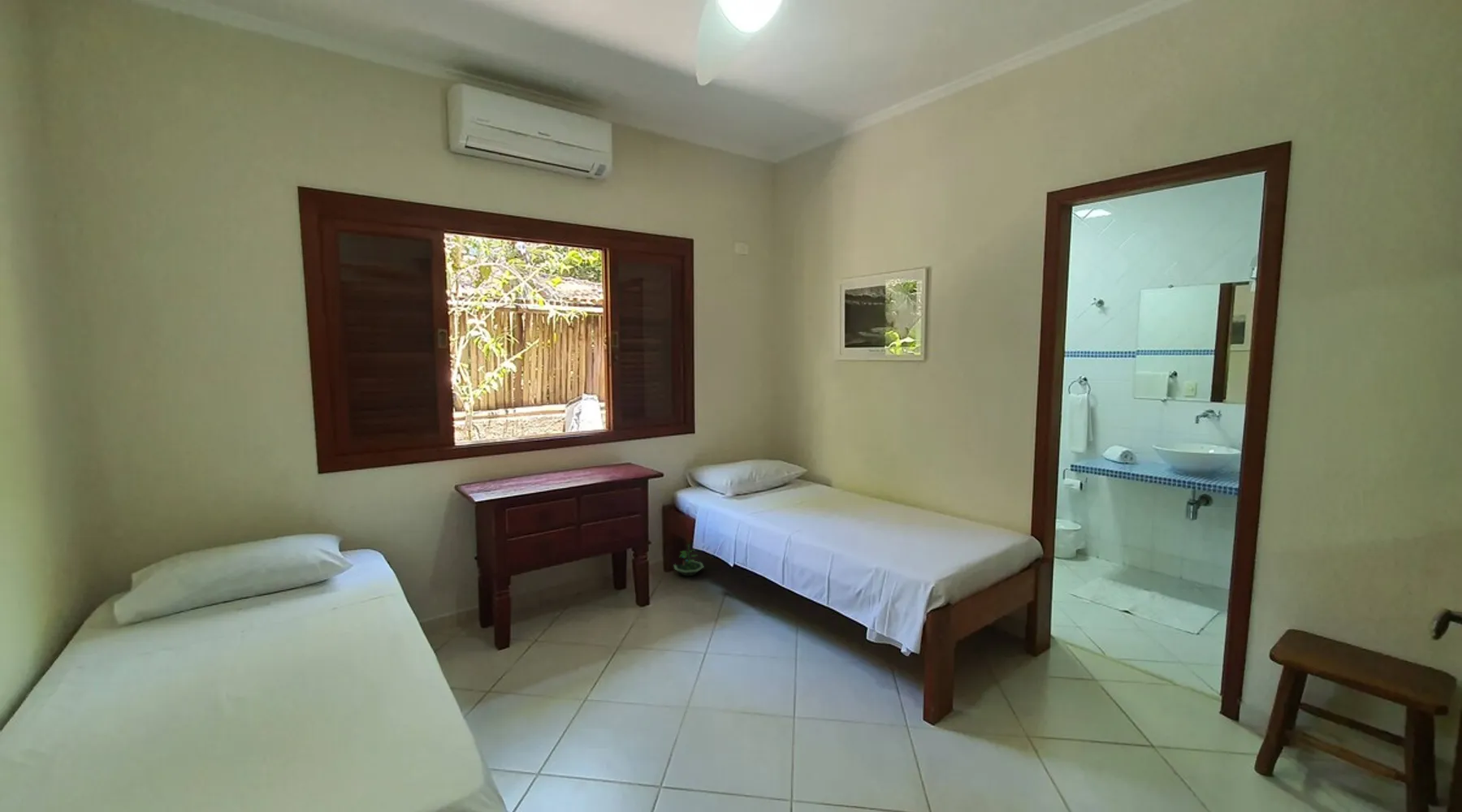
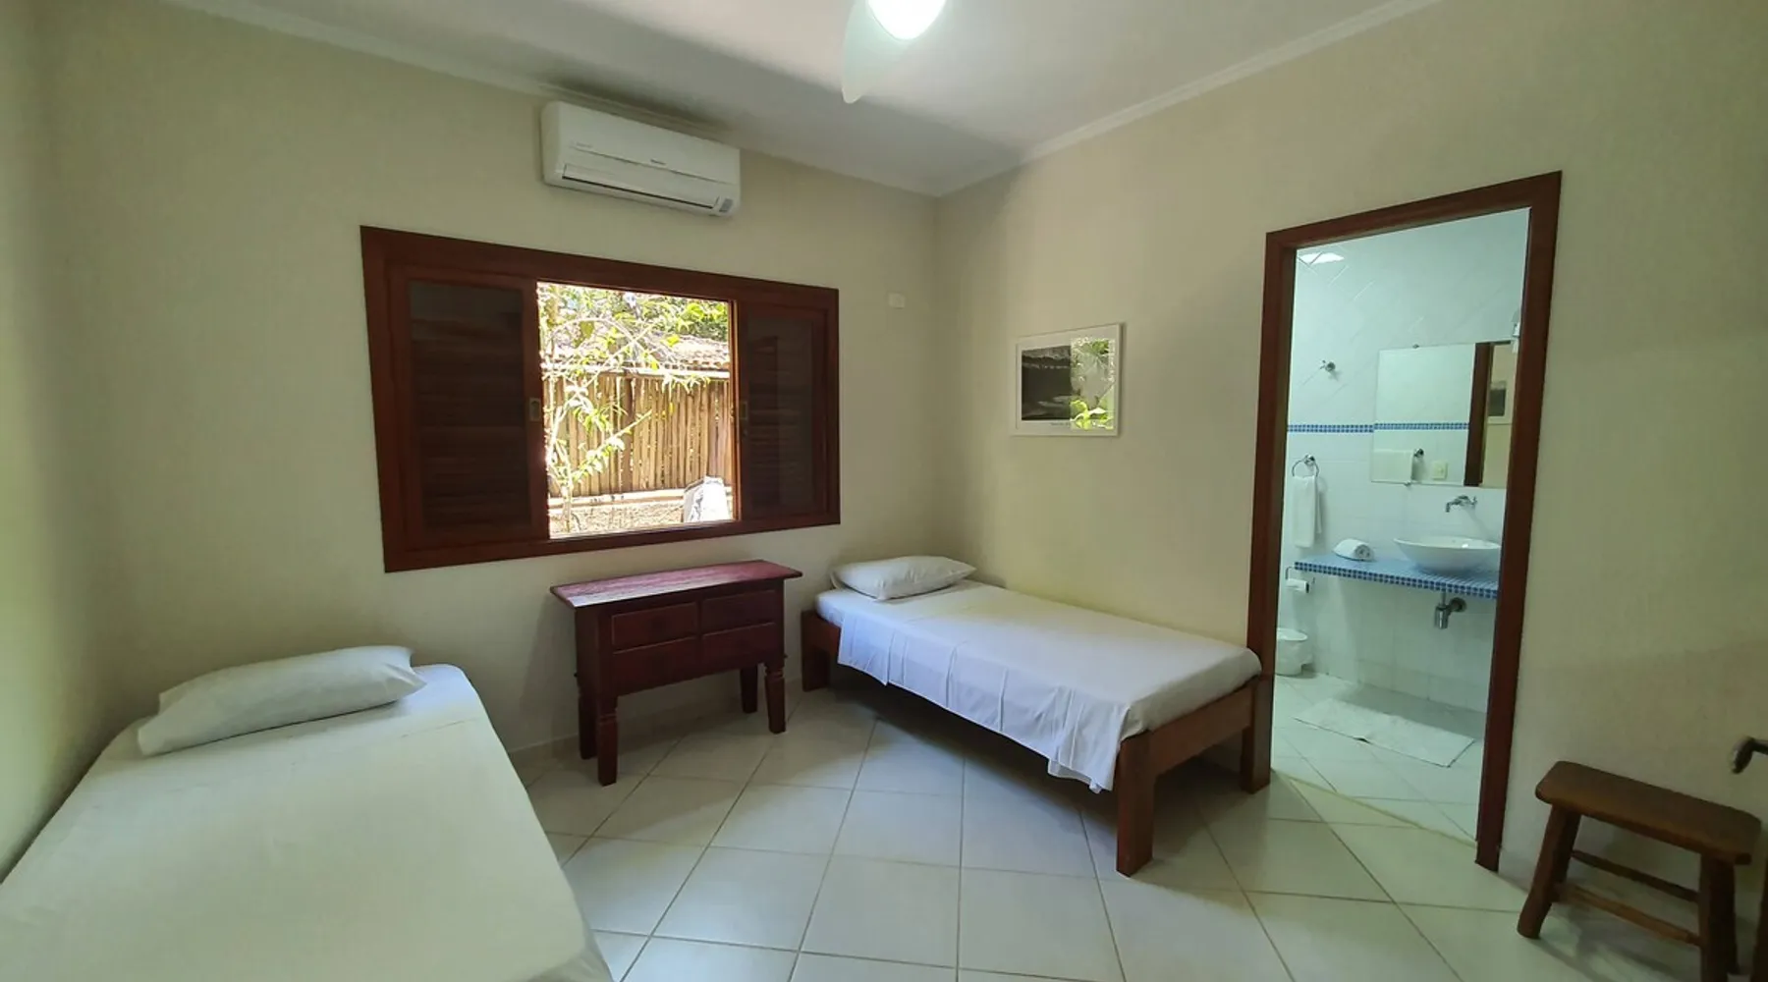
- terrarium (689, 550)
